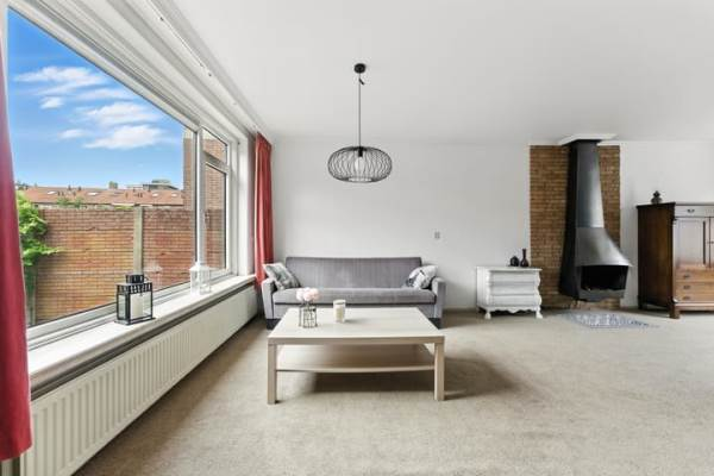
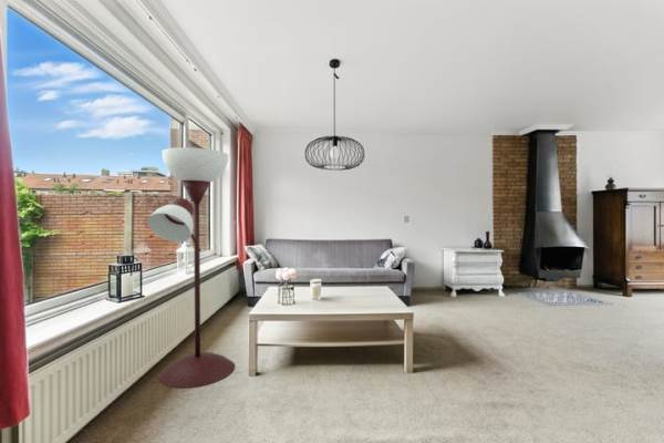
+ floor lamp (195, 264)
